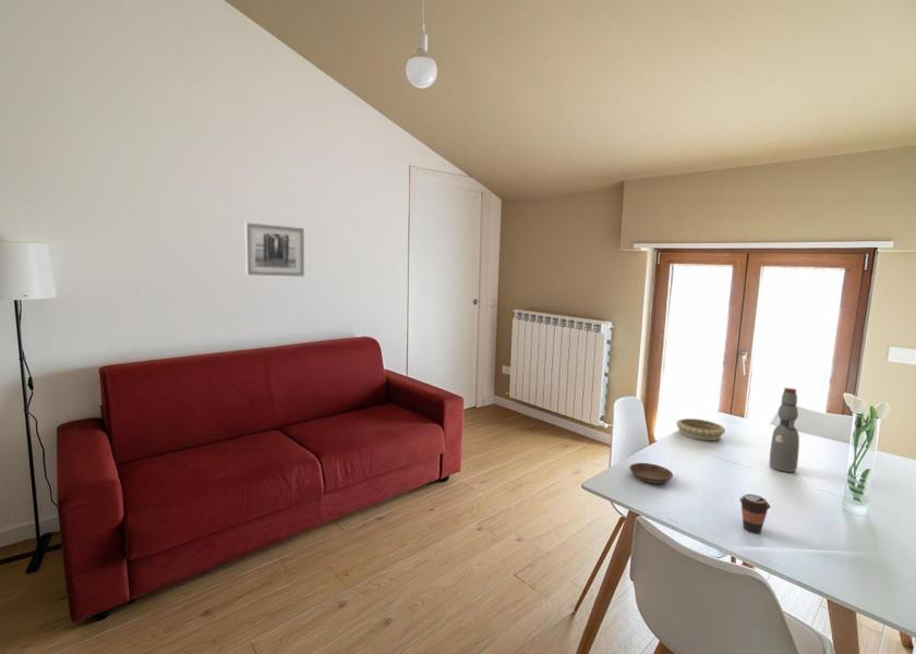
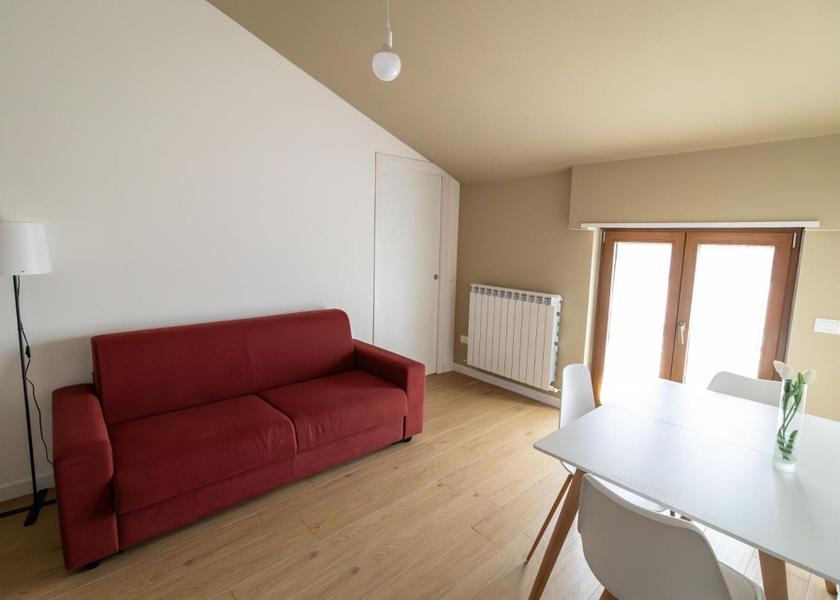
- bottle (786, 428)
- decorative bowl (699, 428)
- wall art (276, 251)
- saucer (650, 474)
- coffee cup (754, 513)
